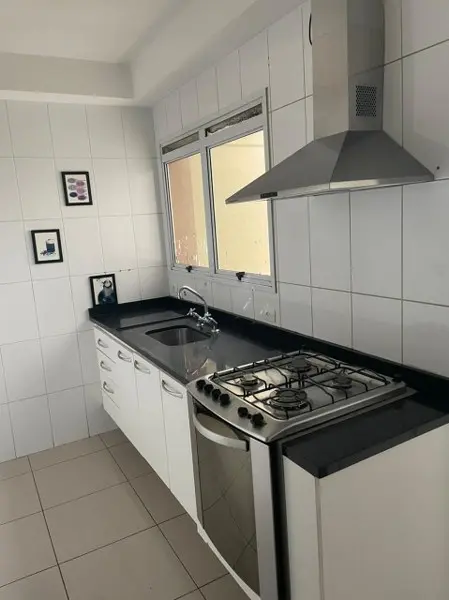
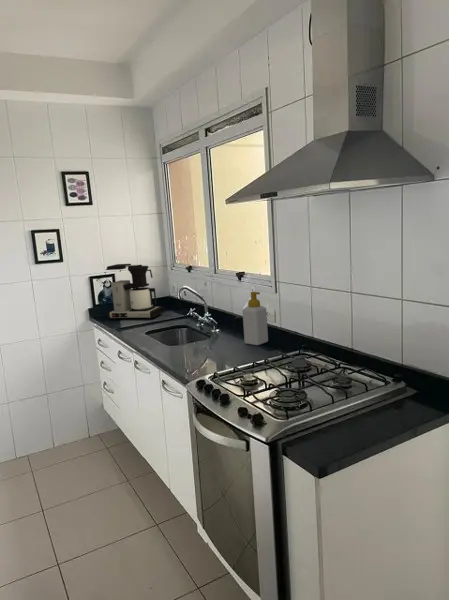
+ soap bottle (254, 317)
+ coffee maker (133, 291)
